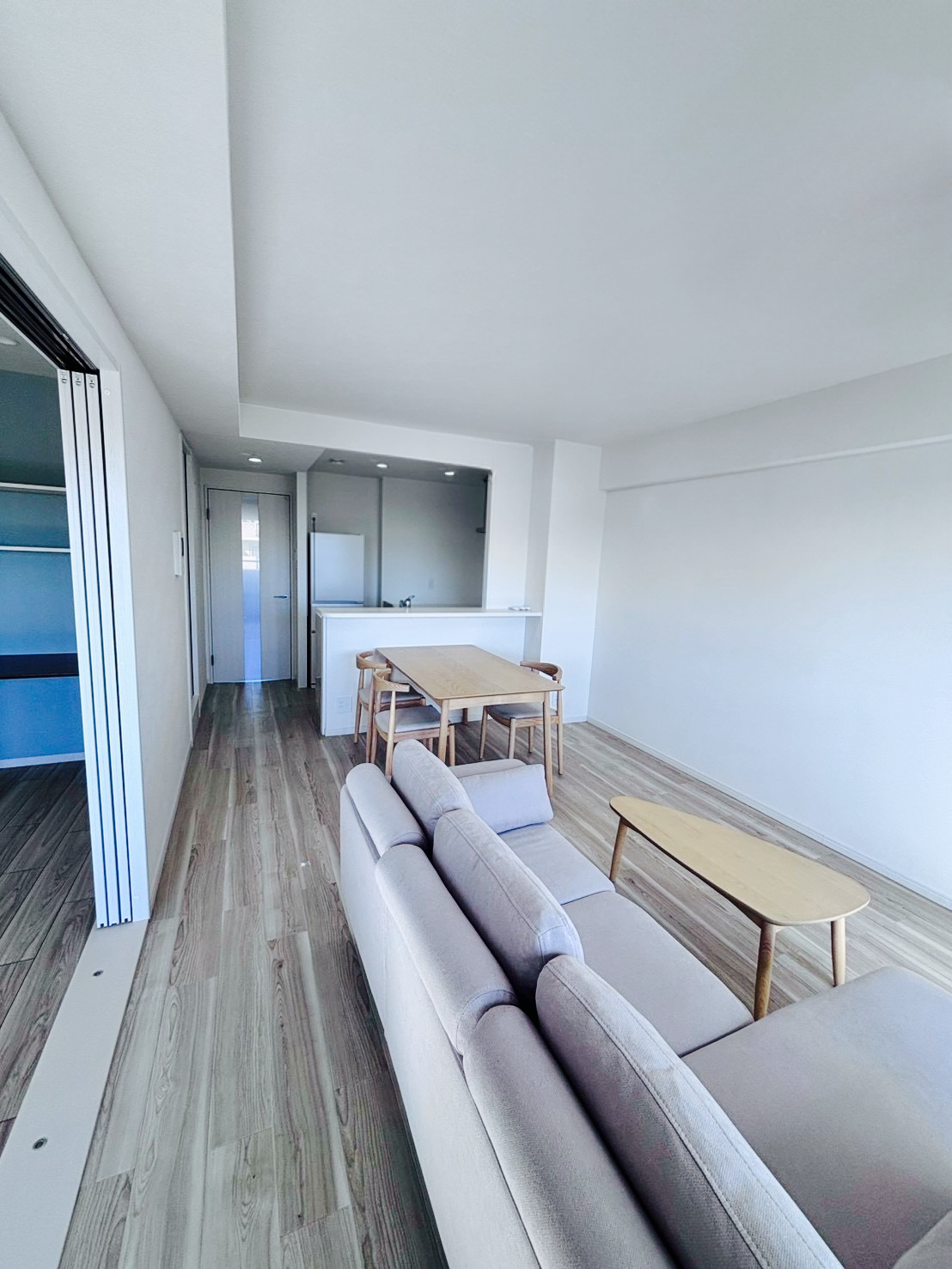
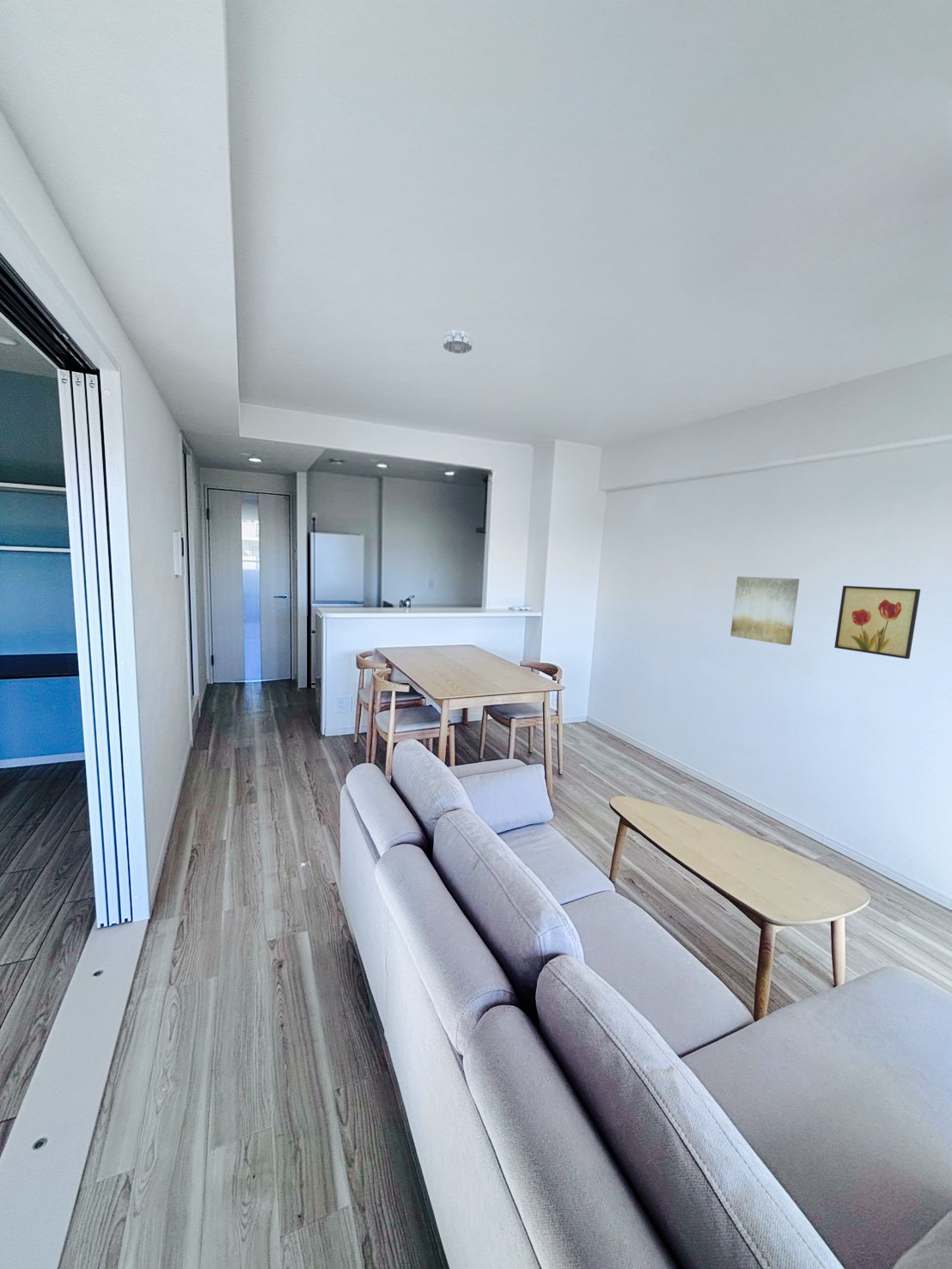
+ wall art (762, 609)
+ smoke detector (457, 341)
+ wall art (876, 620)
